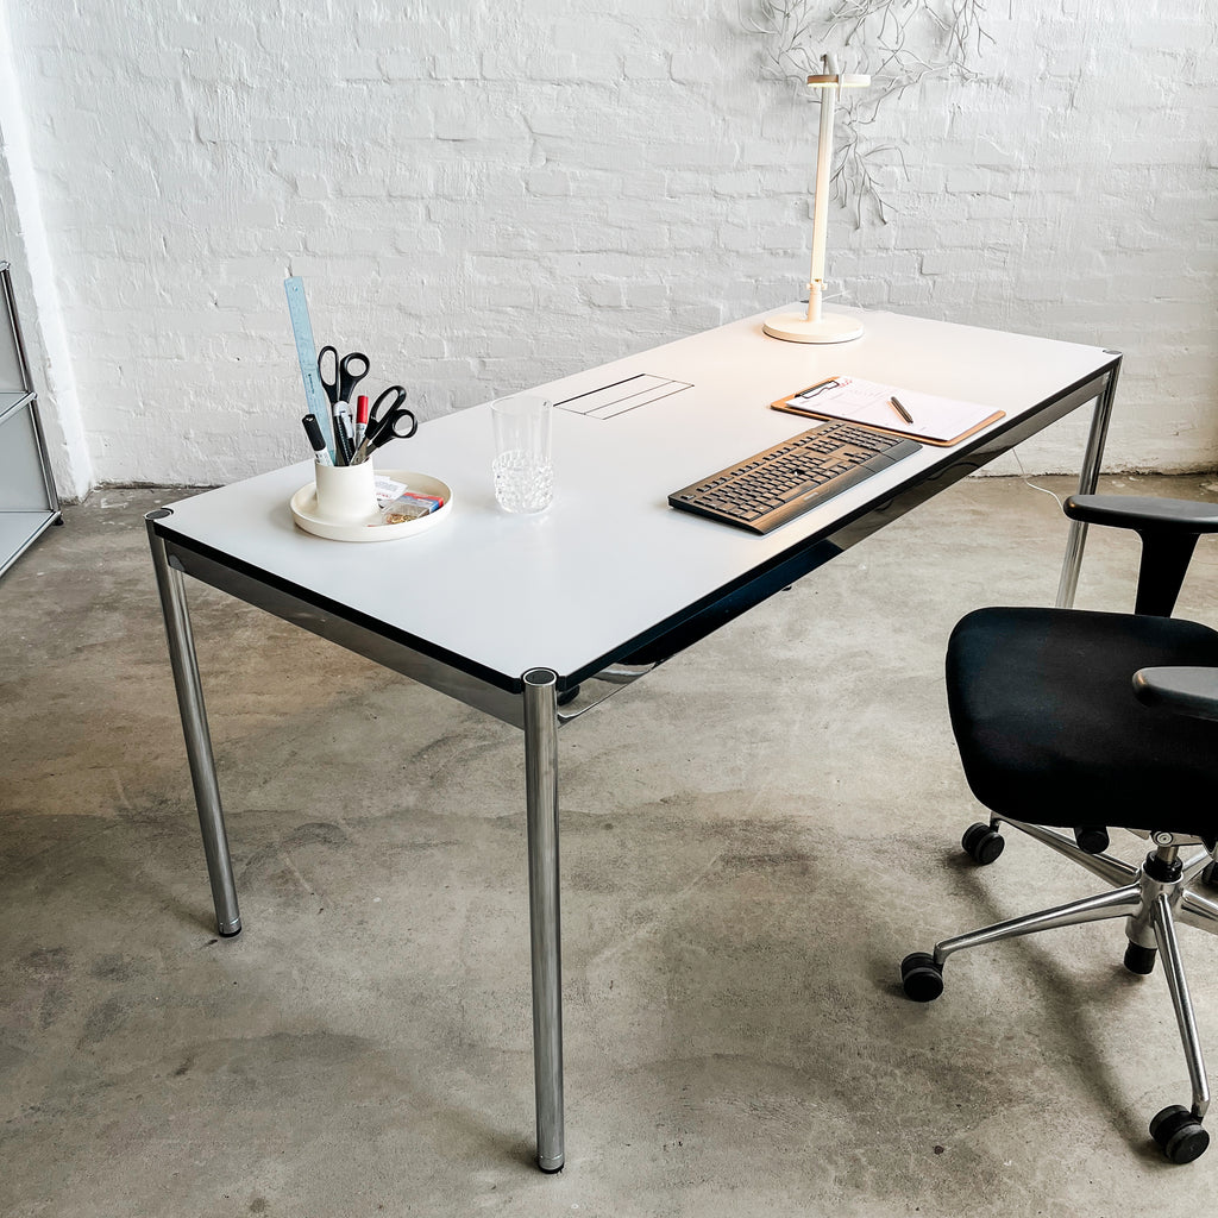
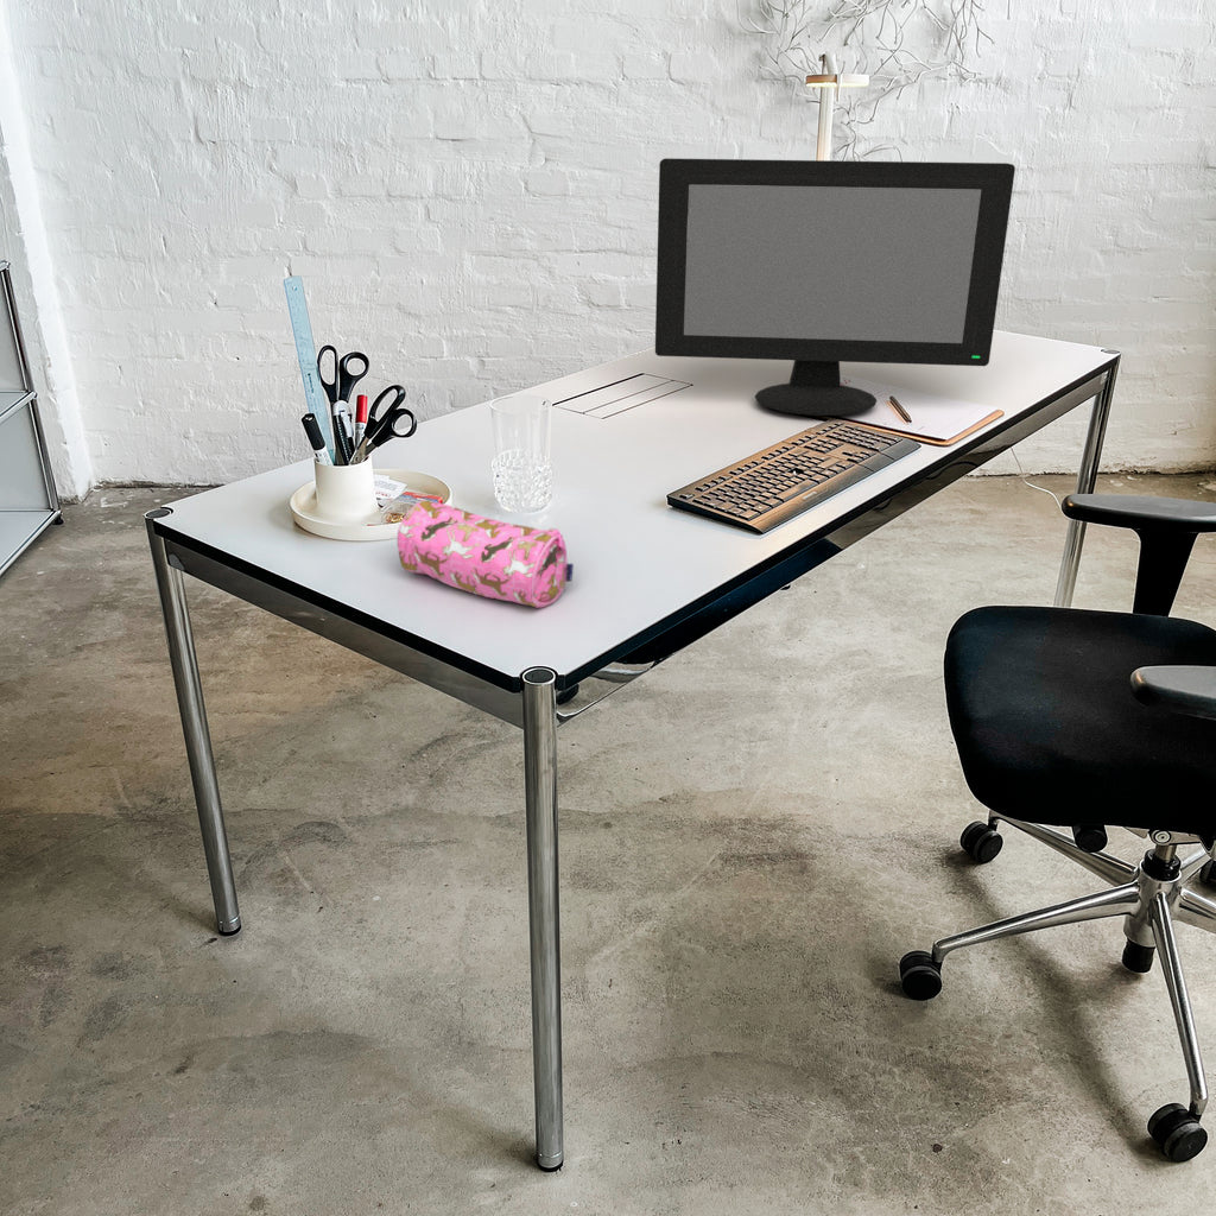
+ pencil case (481, 551)
+ computer monitor (823, 287)
